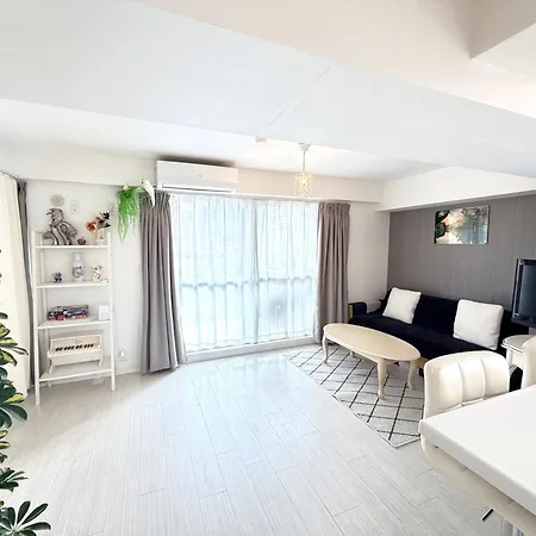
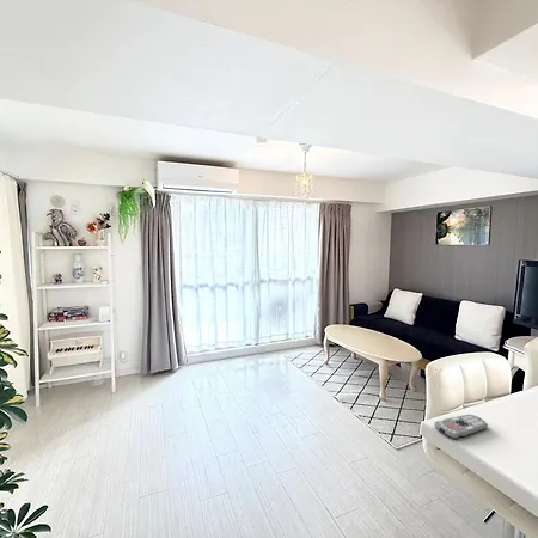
+ remote control (461, 426)
